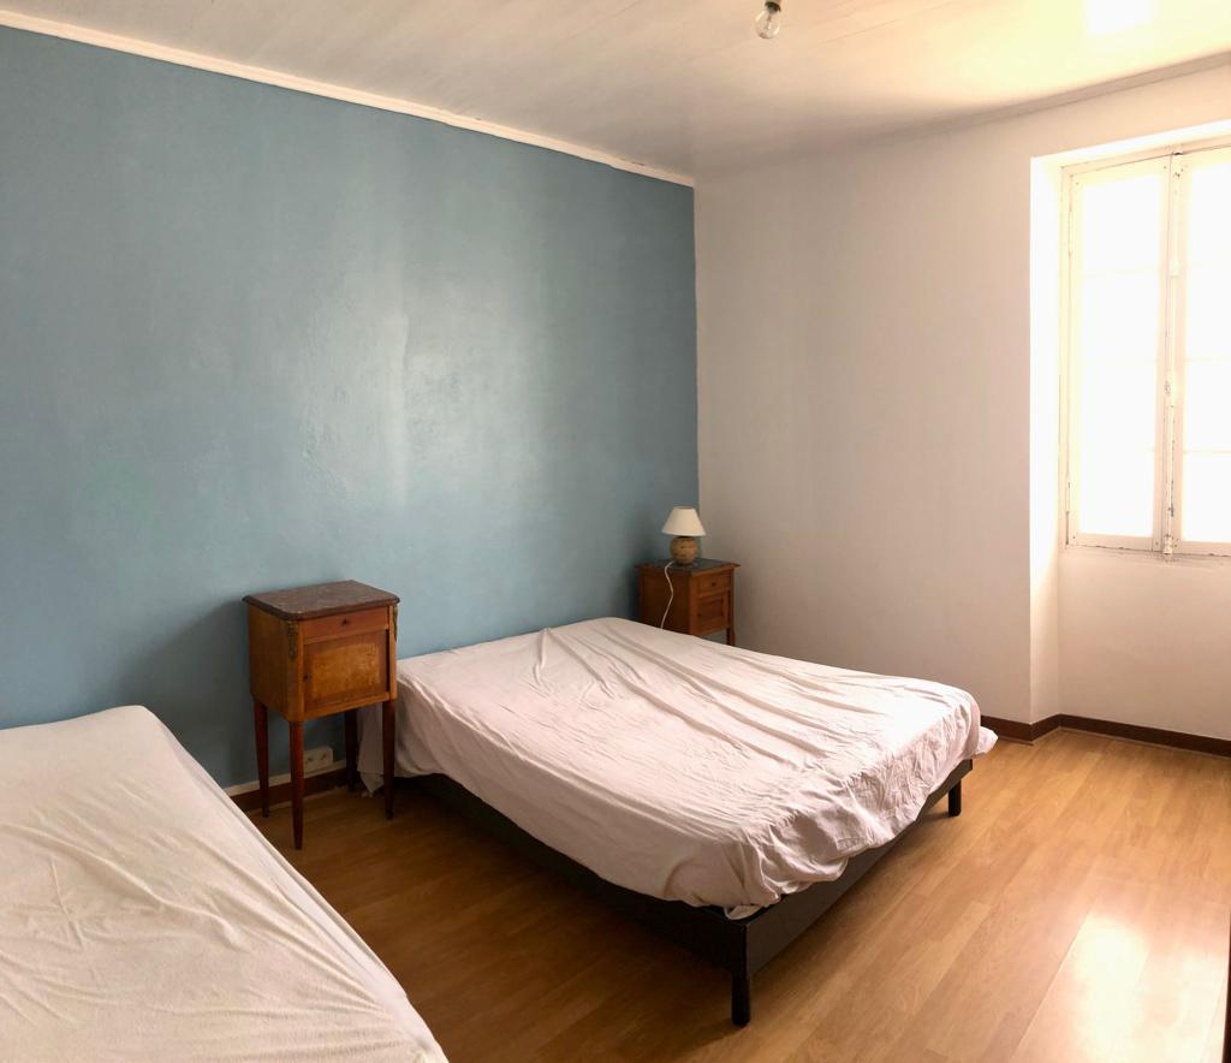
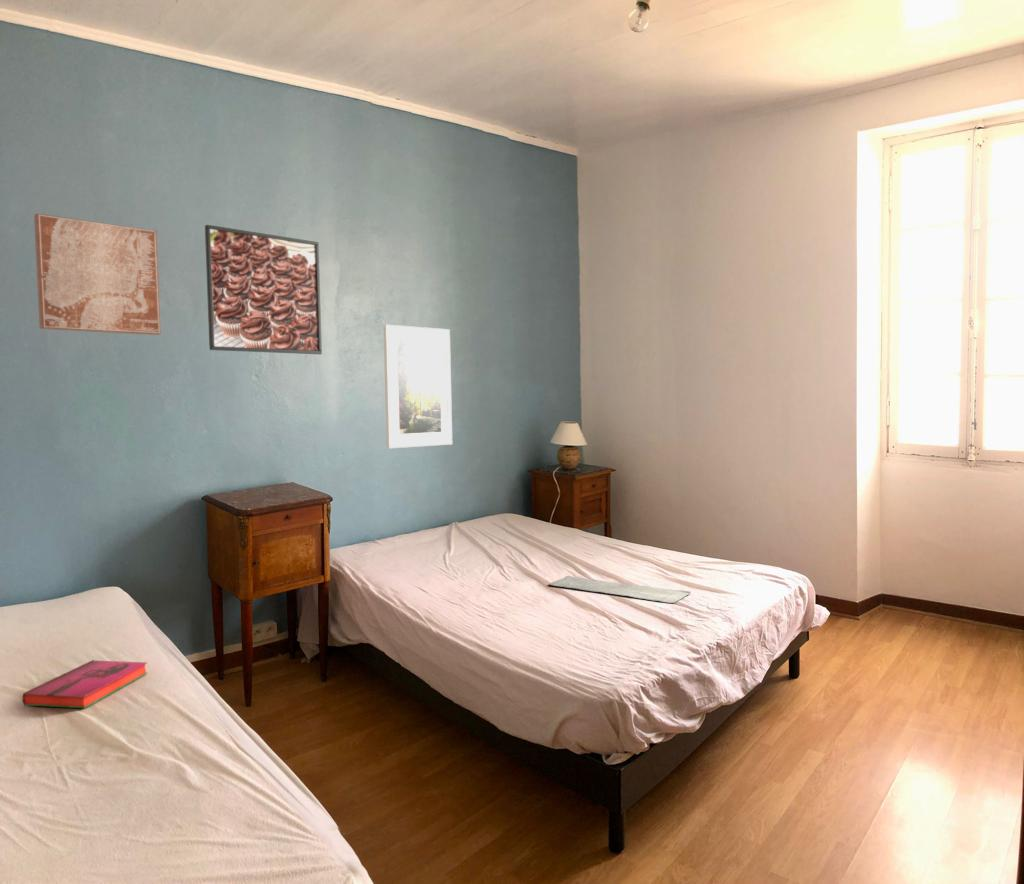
+ hardback book (88, 682)
+ wall art (100, 277)
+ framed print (266, 293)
+ bath mat (616, 588)
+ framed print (419, 386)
